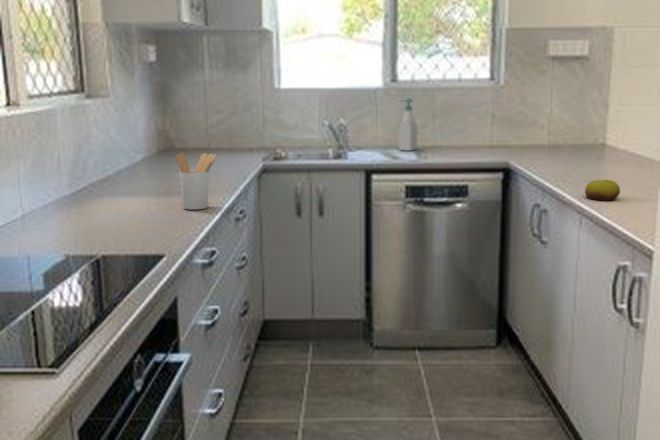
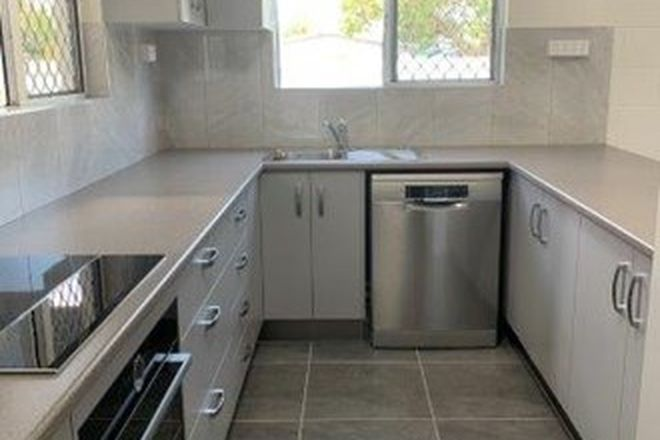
- soap bottle (406, 124)
- fruit (602, 188)
- utensil holder (199, 179)
